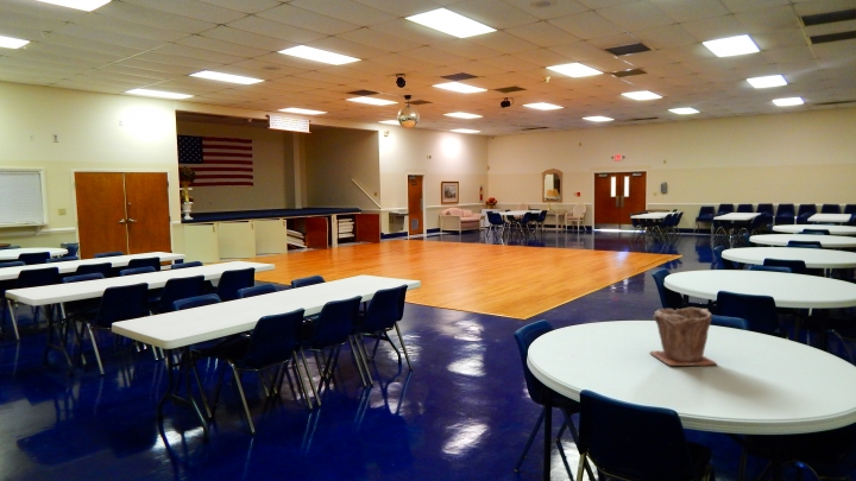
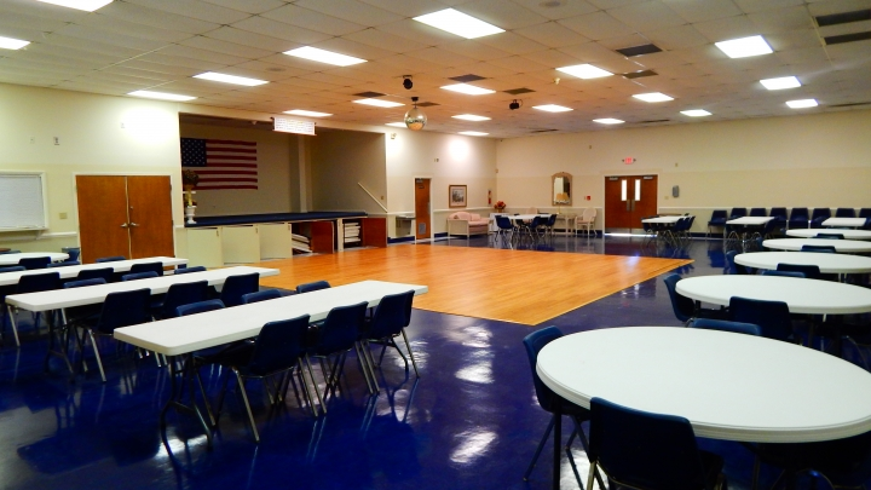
- plant pot (682, 334)
